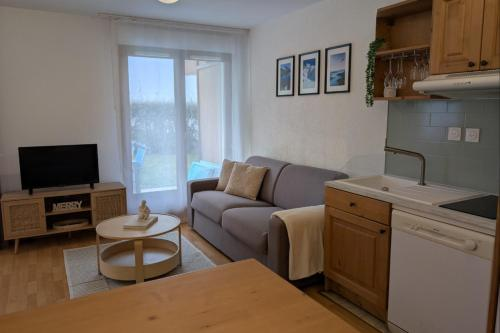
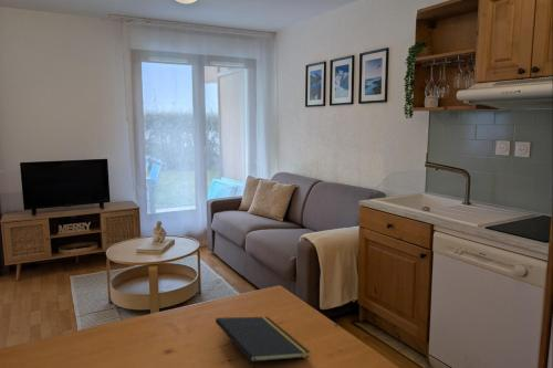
+ notepad (260, 336)
